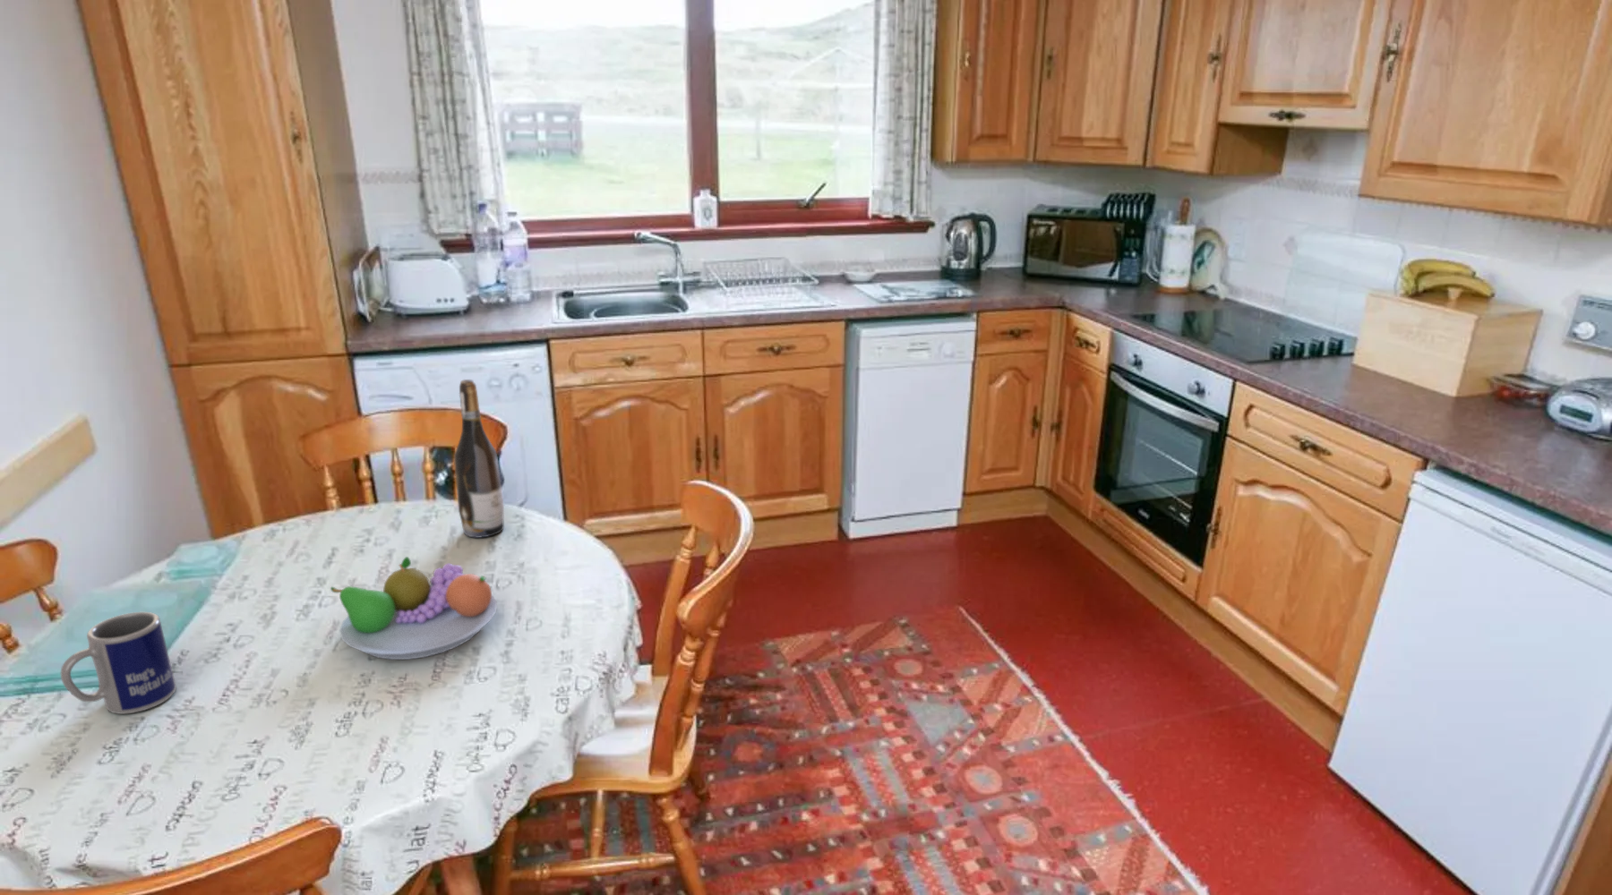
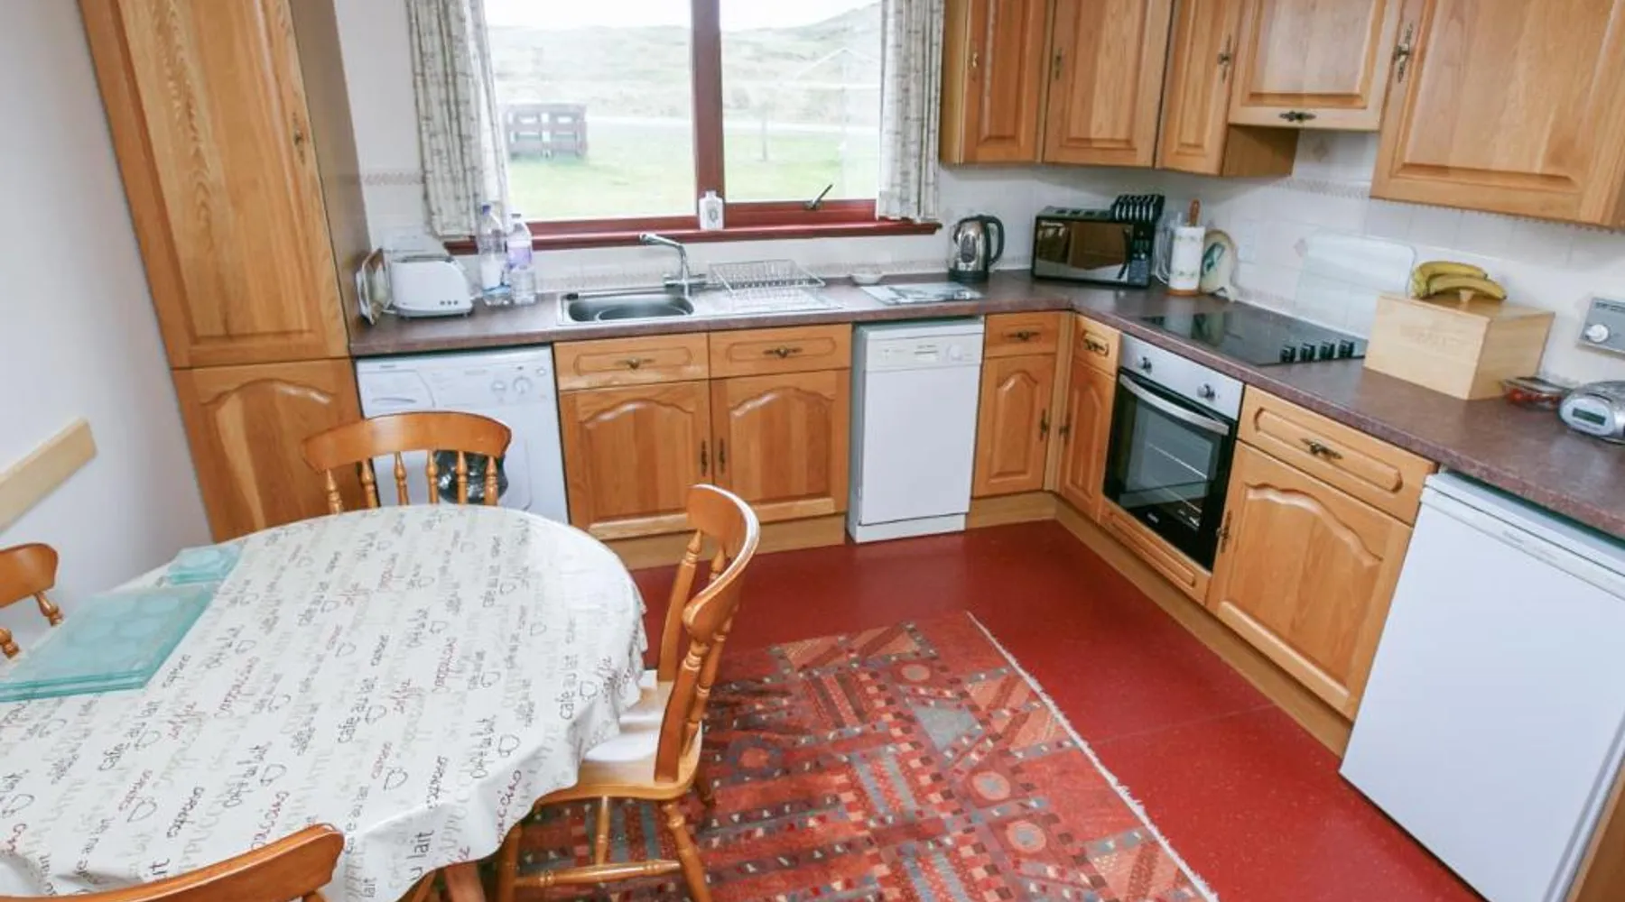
- fruit bowl (413, 602)
- mug (117, 669)
- wine bottle (475, 457)
